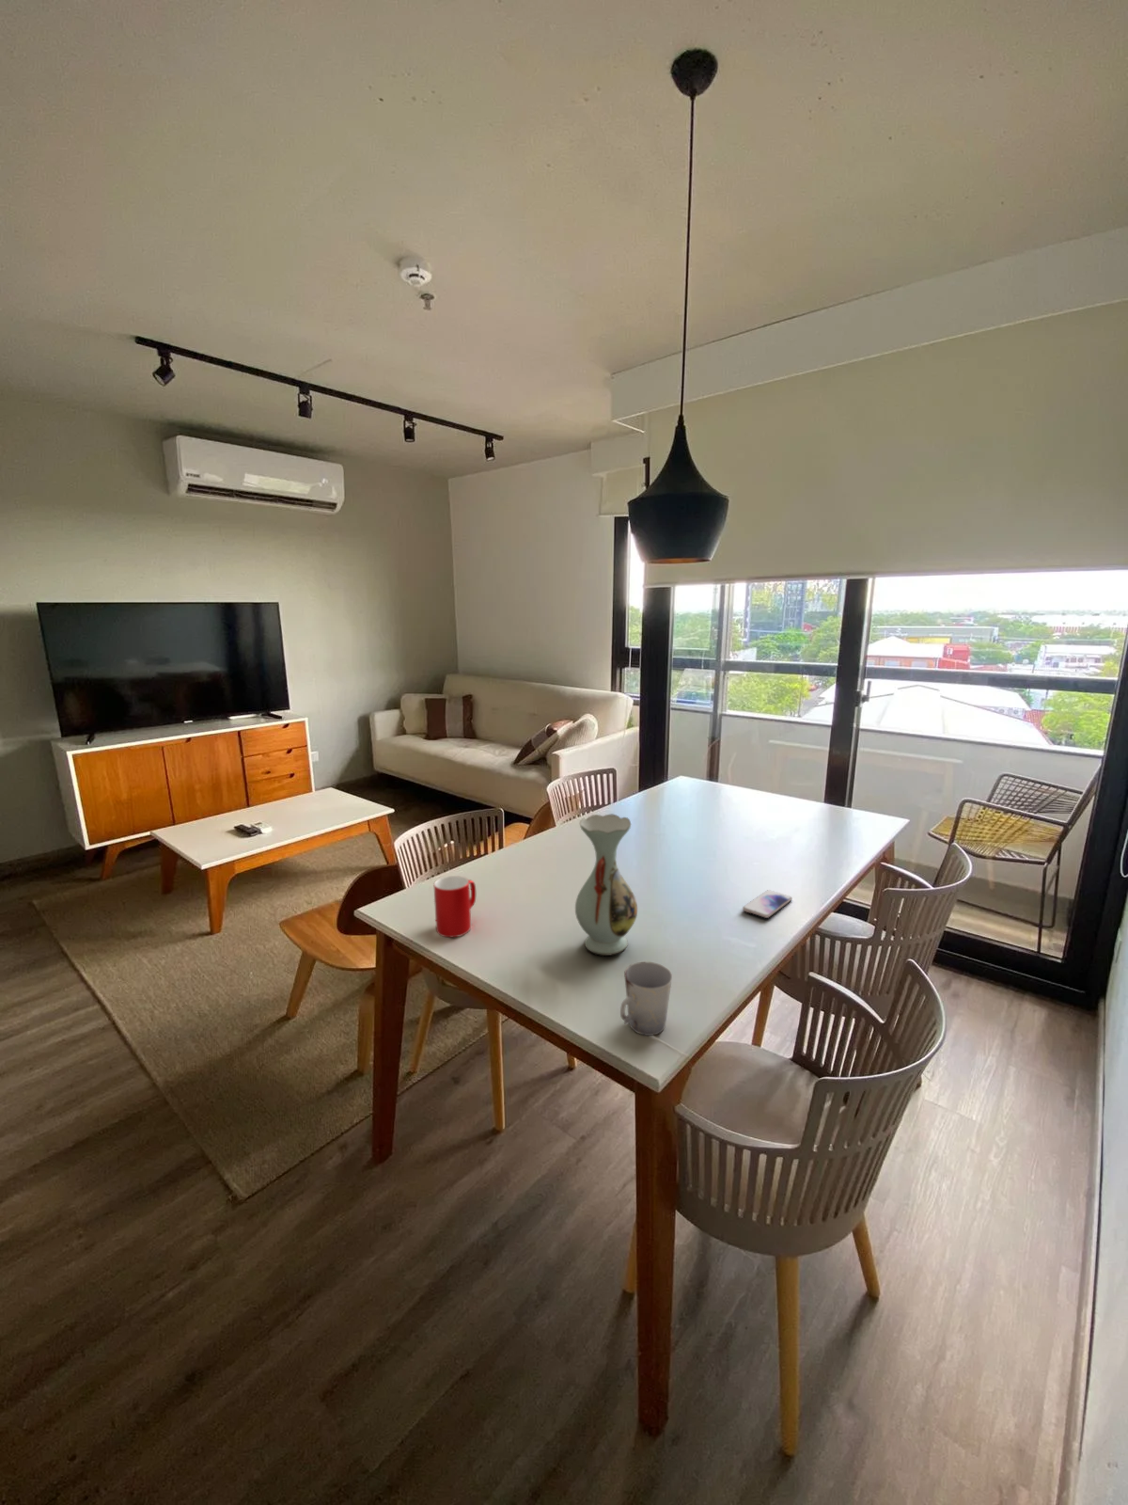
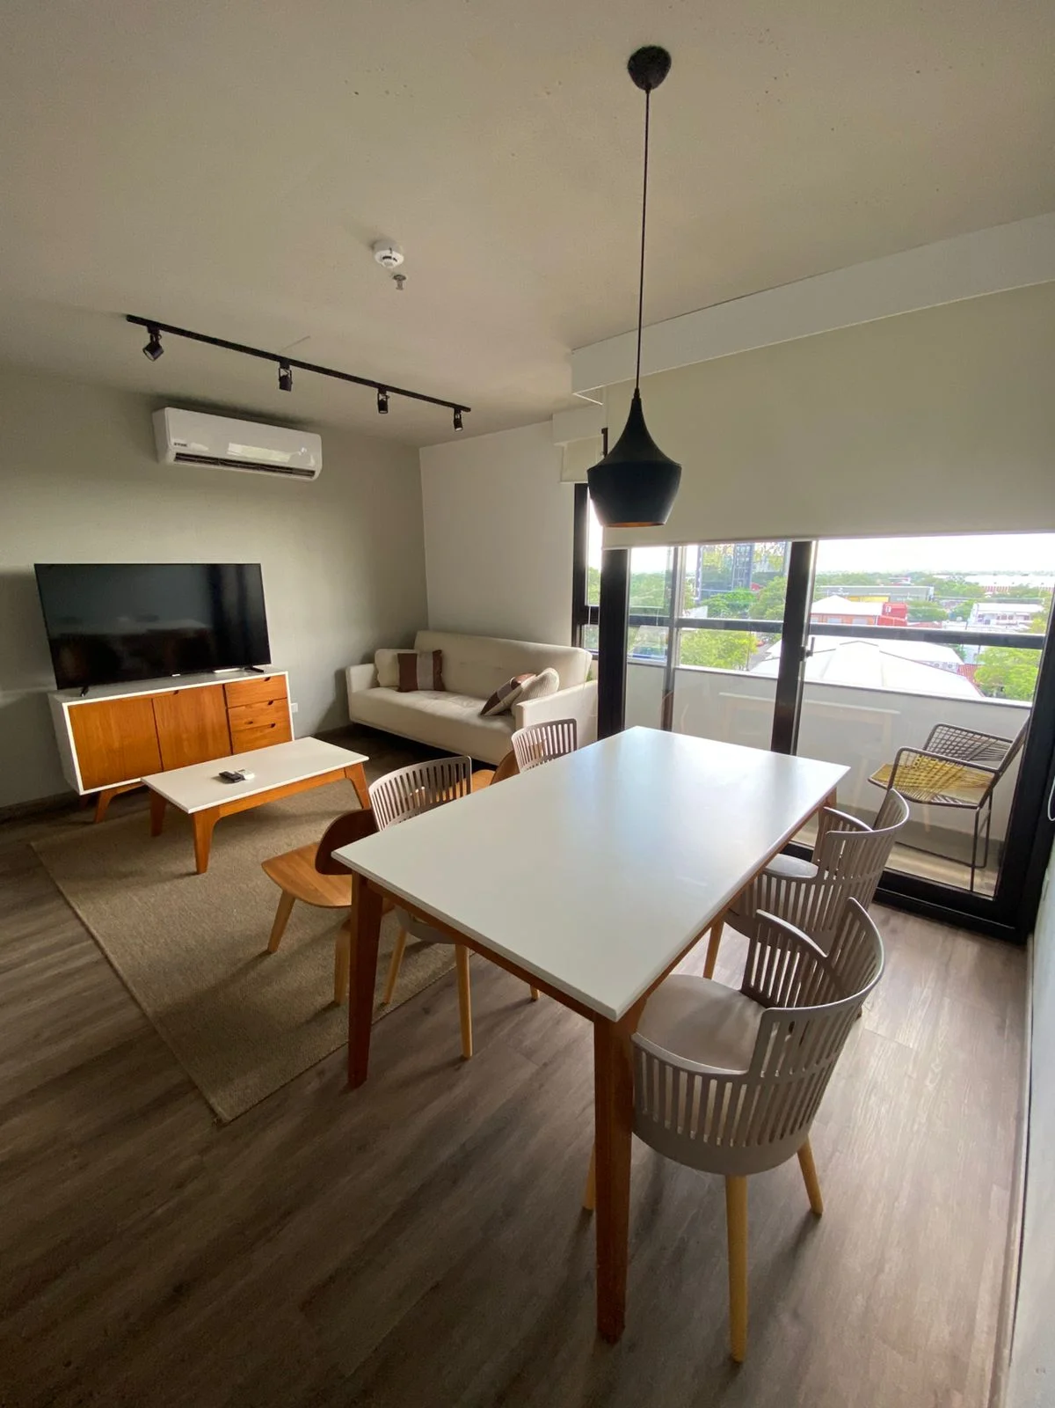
- cup (459, 903)
- cup (642, 1003)
- smartphone (767, 903)
- vase (607, 885)
